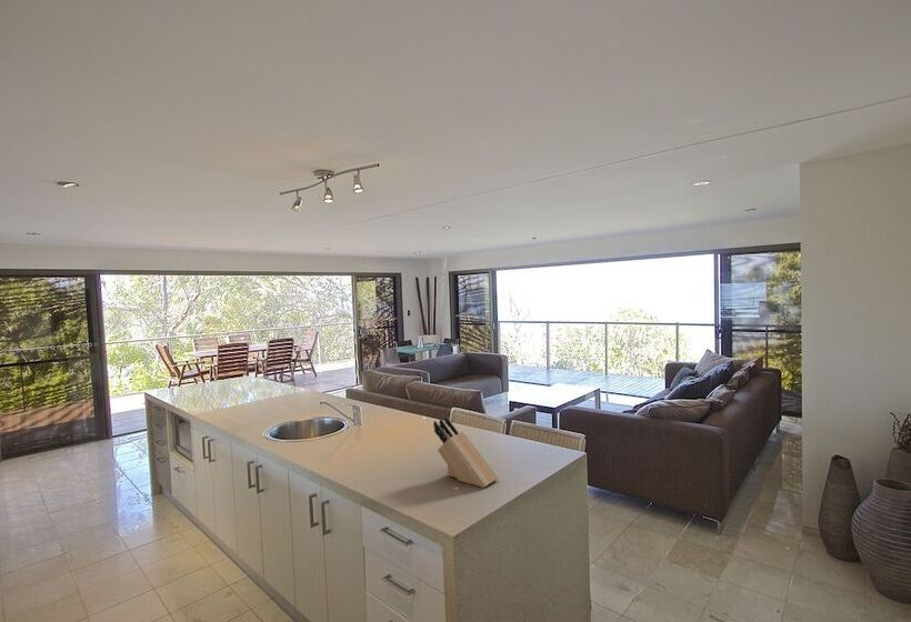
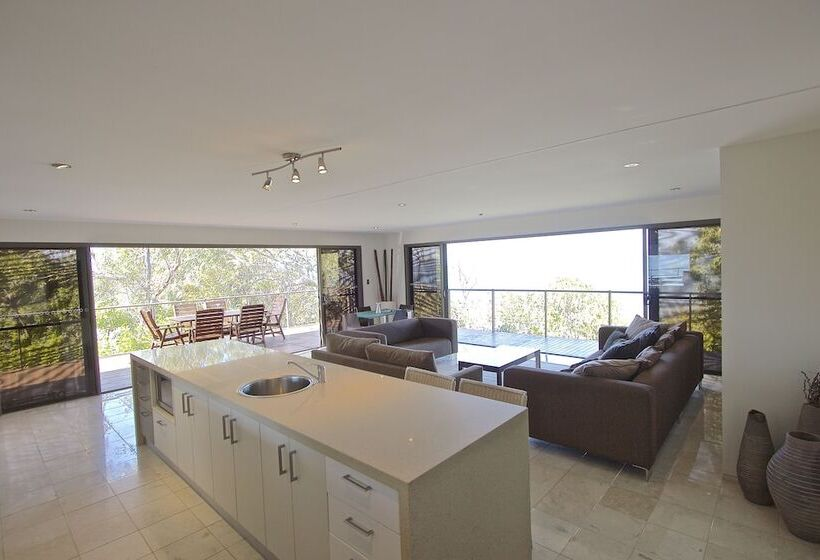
- knife block (462, 449)
